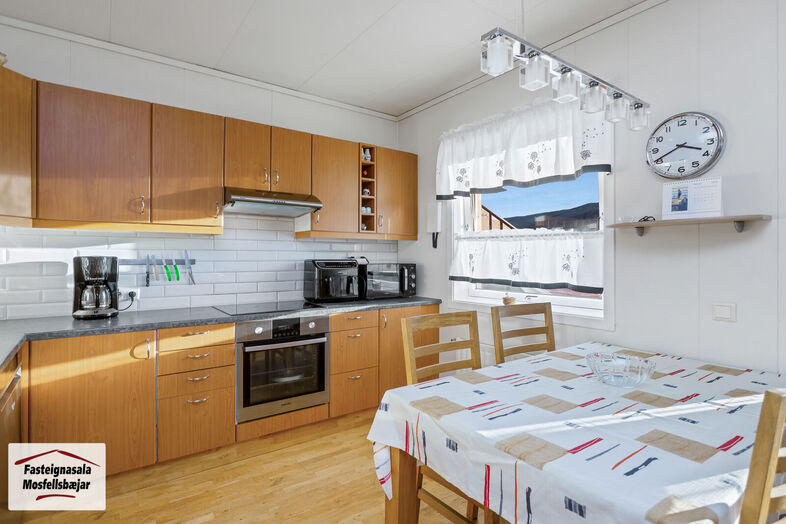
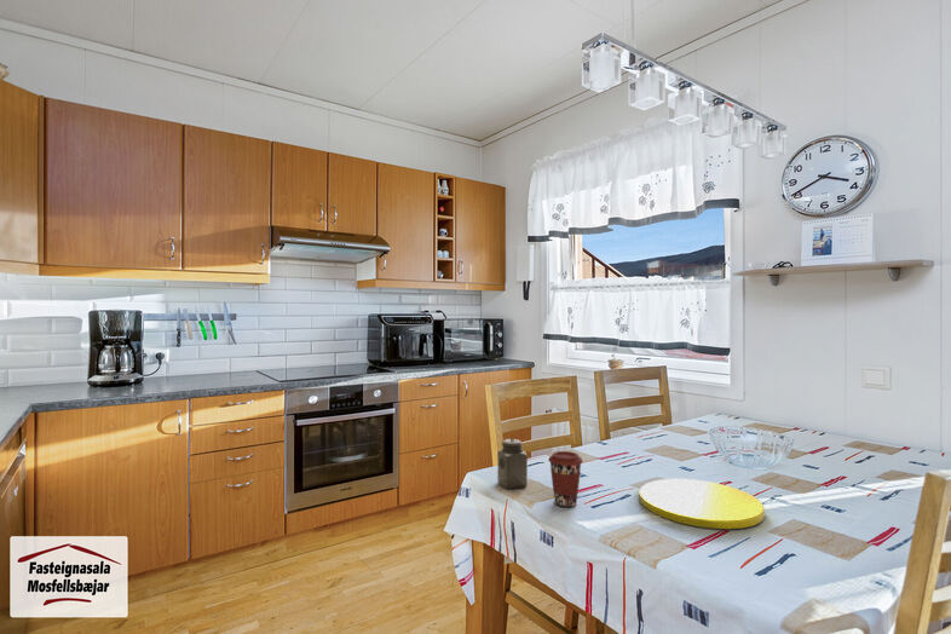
+ salt shaker (512, 462)
+ coffee cup (565, 478)
+ plate (698, 500)
